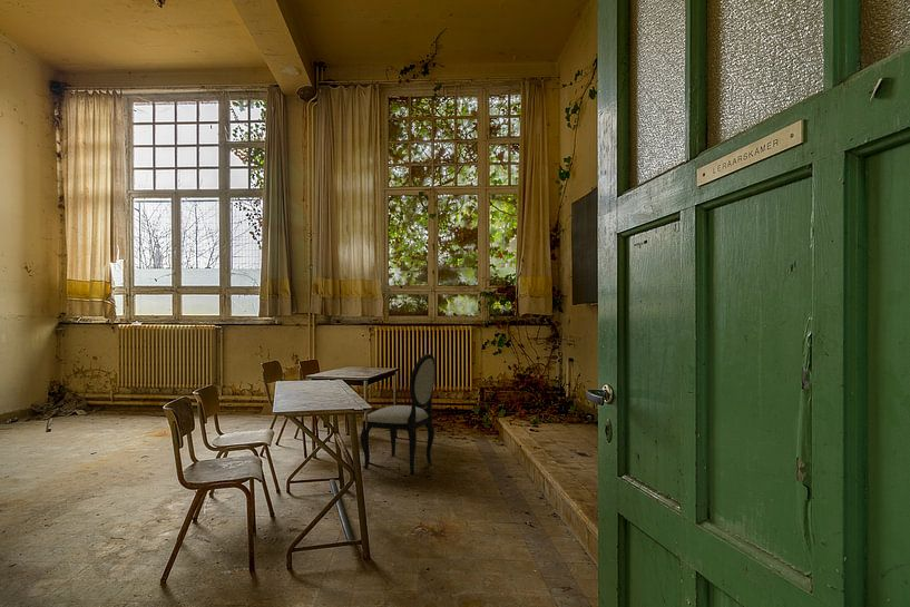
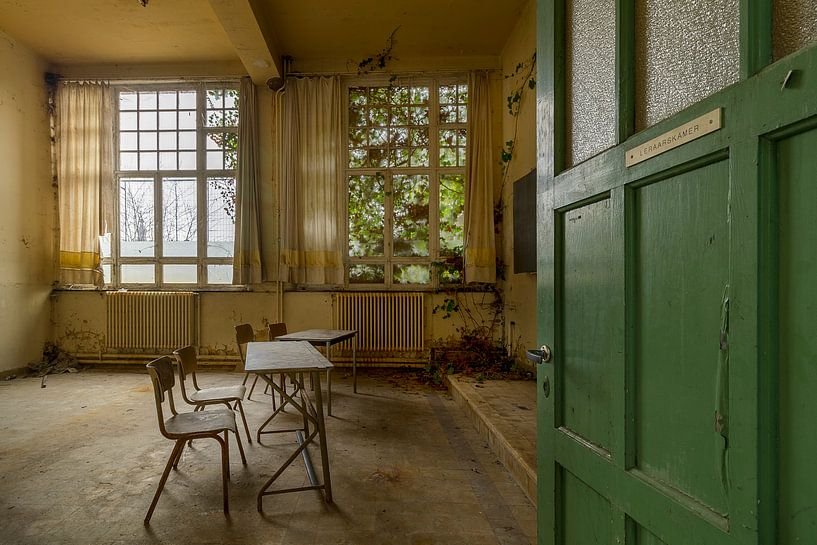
- dining chair (402, 409)
